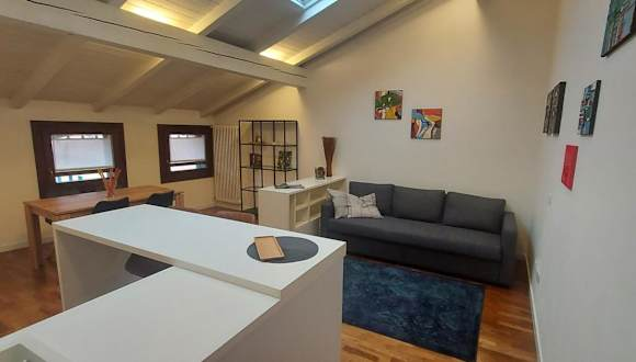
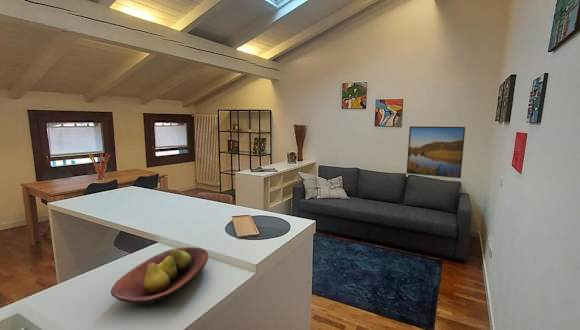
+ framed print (434, 151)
+ fruit bowl (165, 270)
